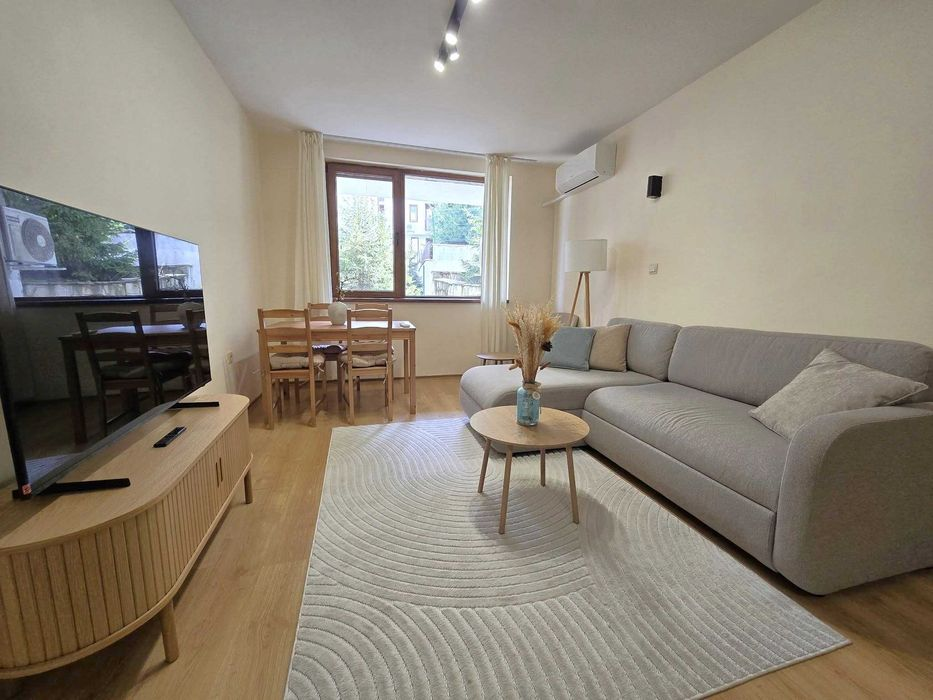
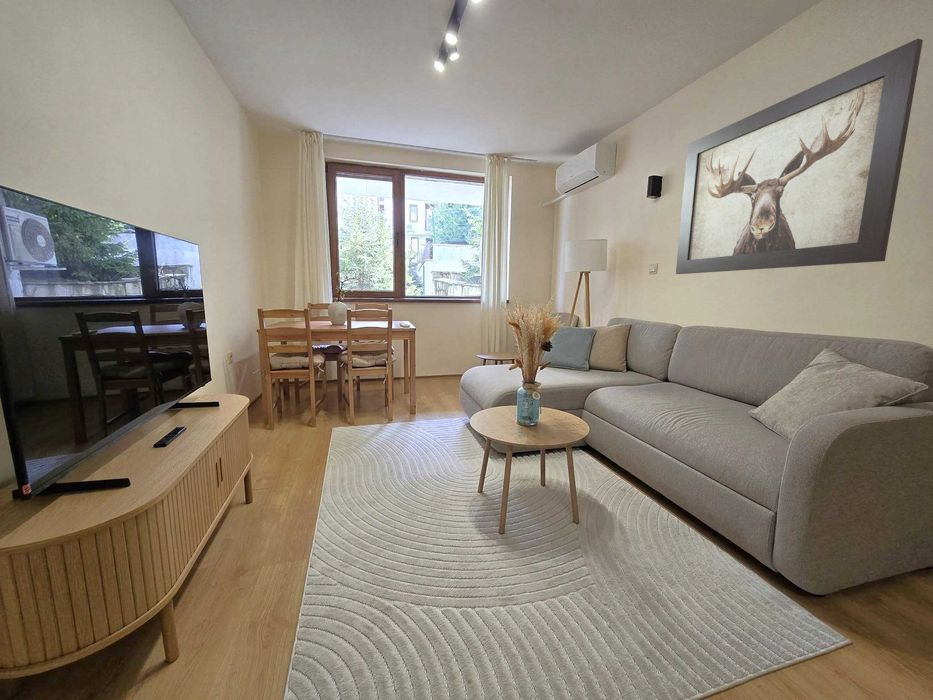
+ wall art (764, 189)
